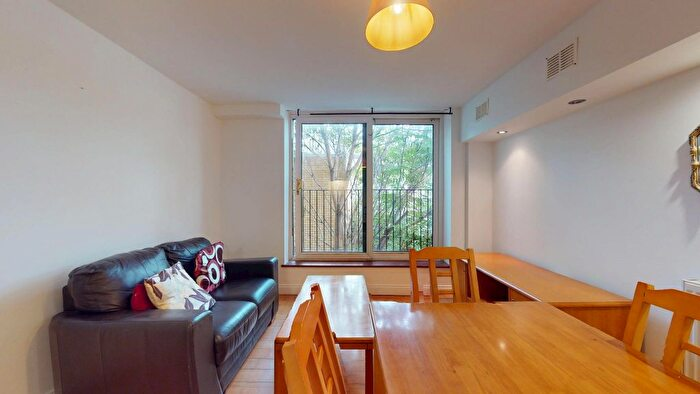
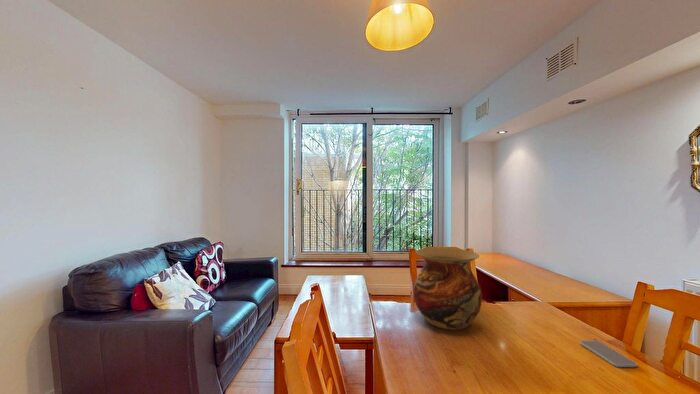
+ smartphone (606, 352)
+ vase (446, 286)
